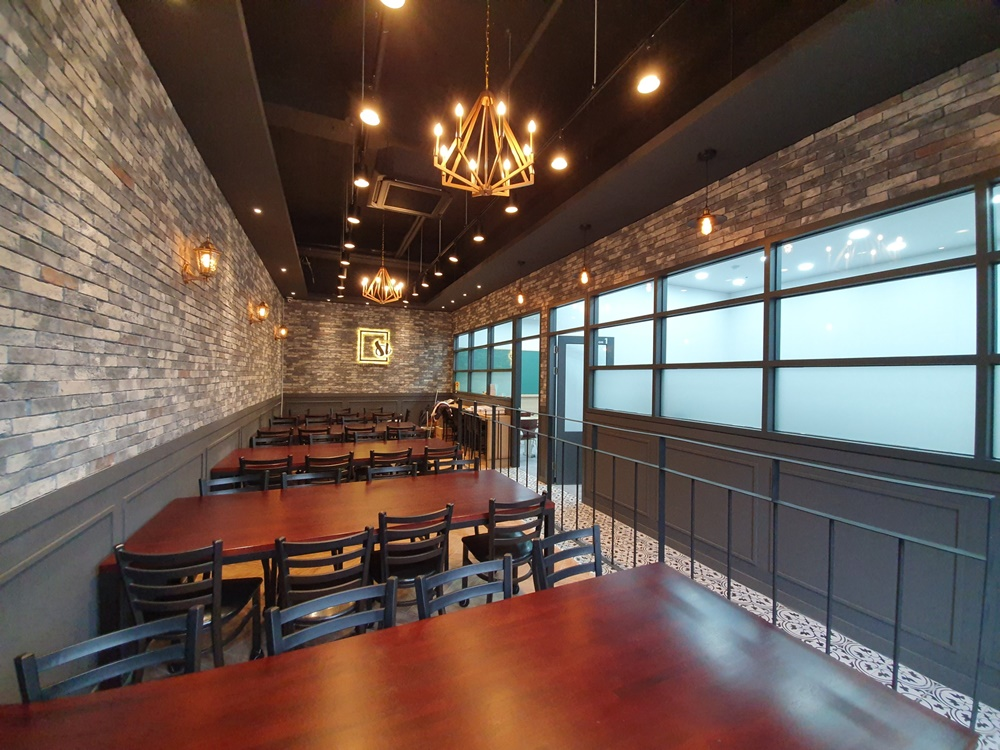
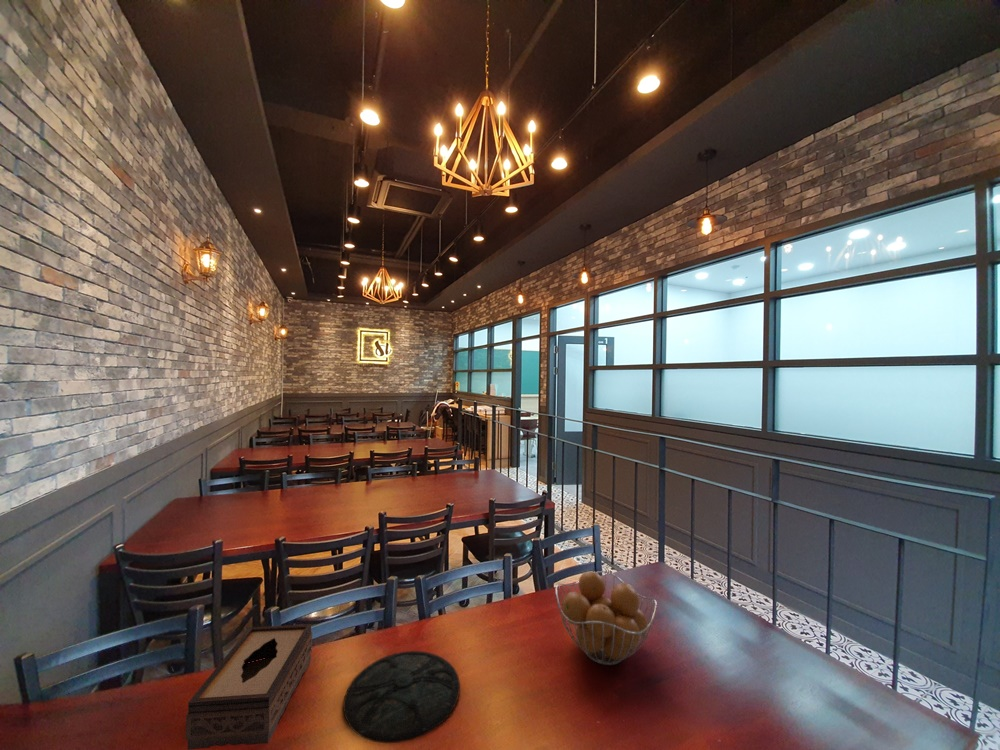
+ plate (403, 684)
+ tissue box (257, 678)
+ fruit basket (604, 615)
